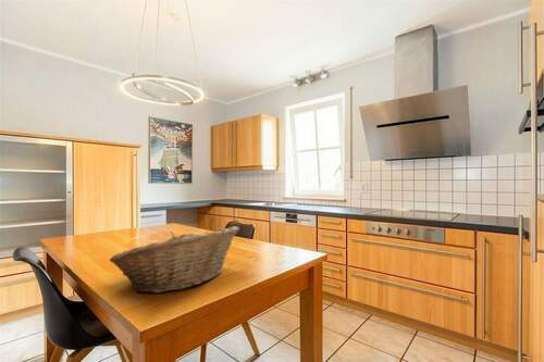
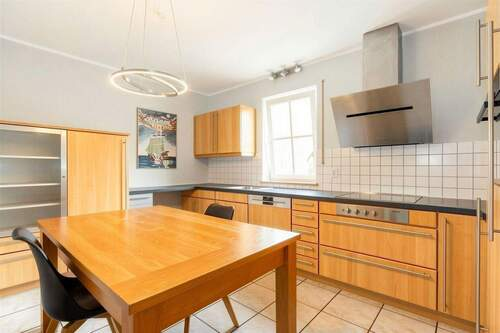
- fruit basket (182, 252)
